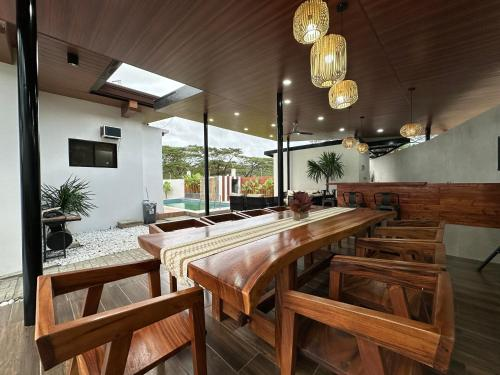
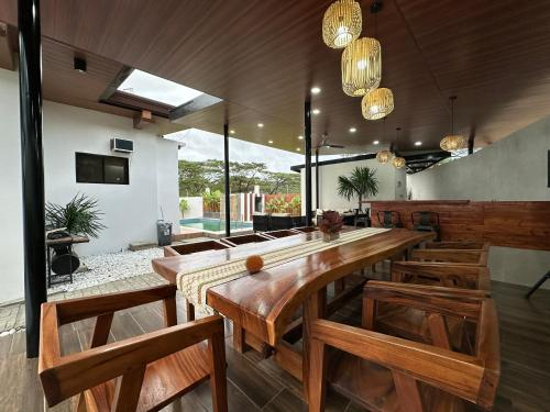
+ fruit (254, 263)
